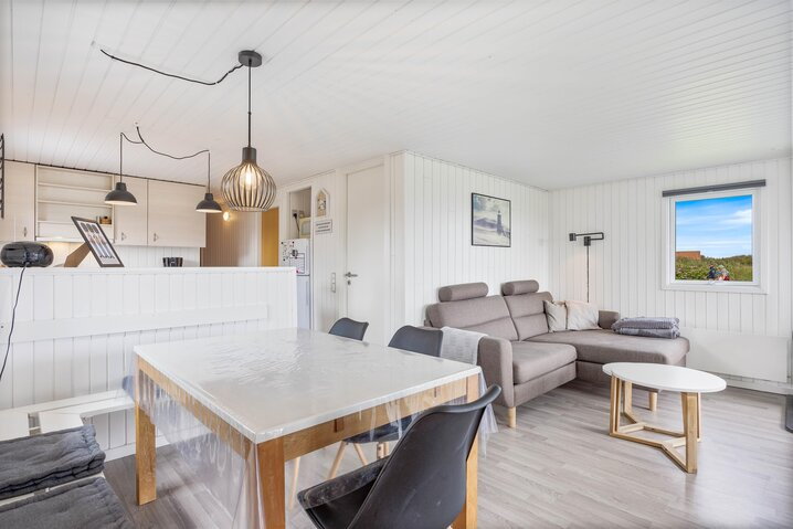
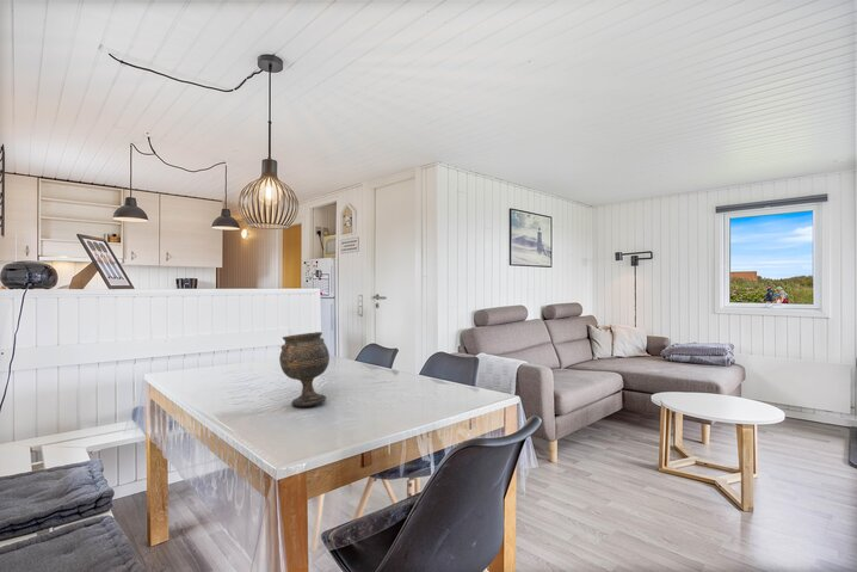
+ goblet (304, 368)
